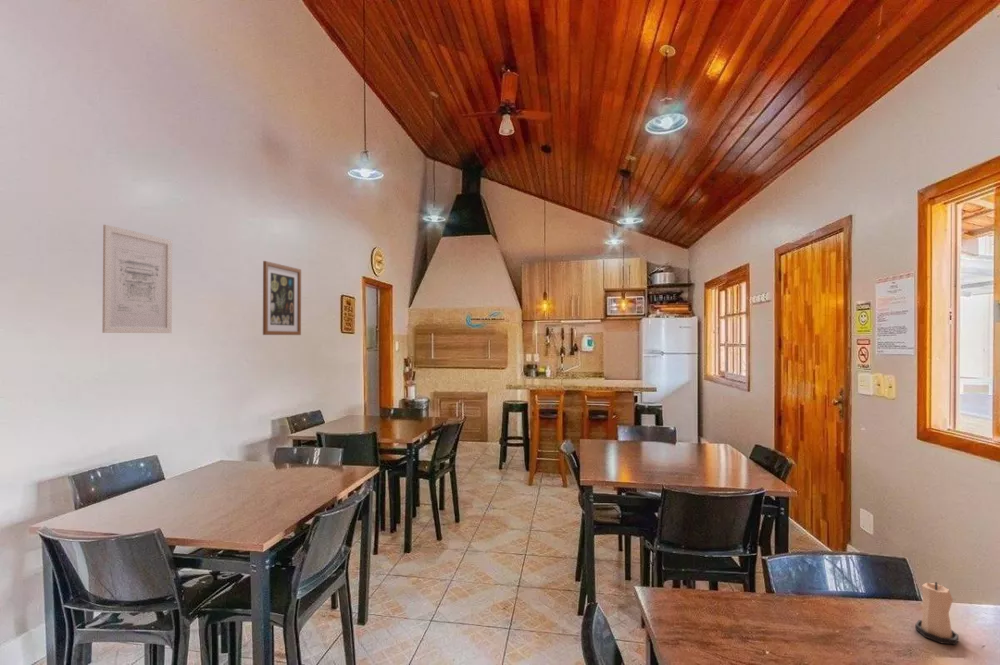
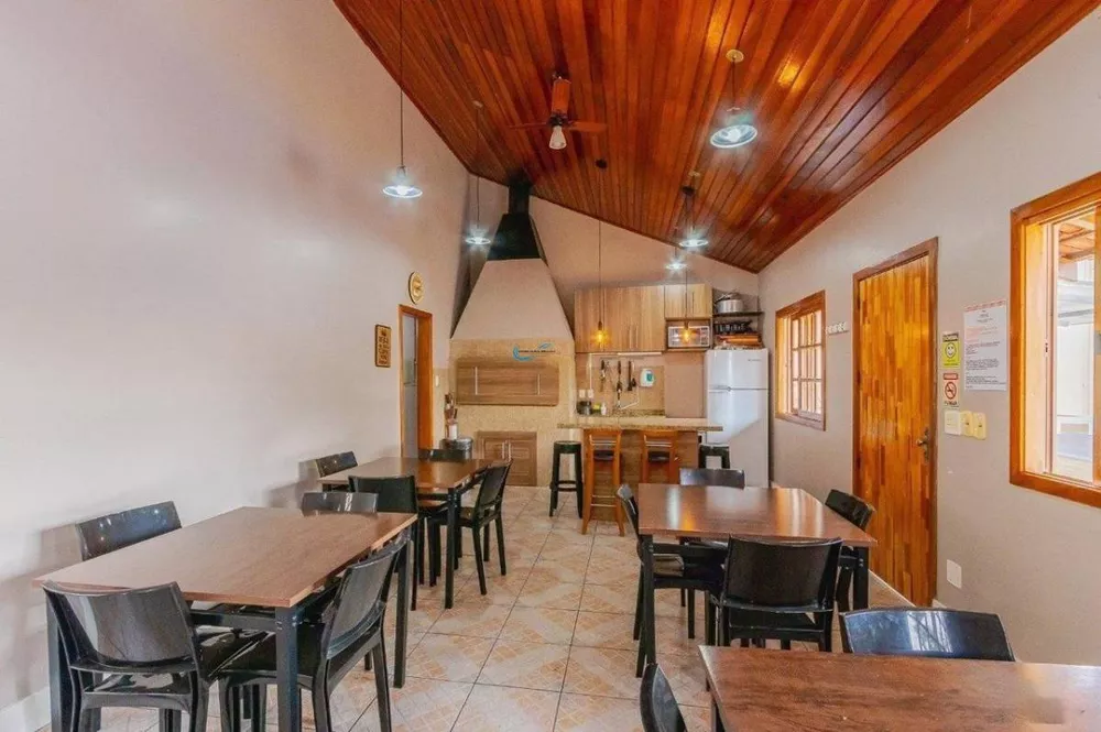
- wall art (283, 300)
- candle (936, 608)
- wall art (140, 283)
